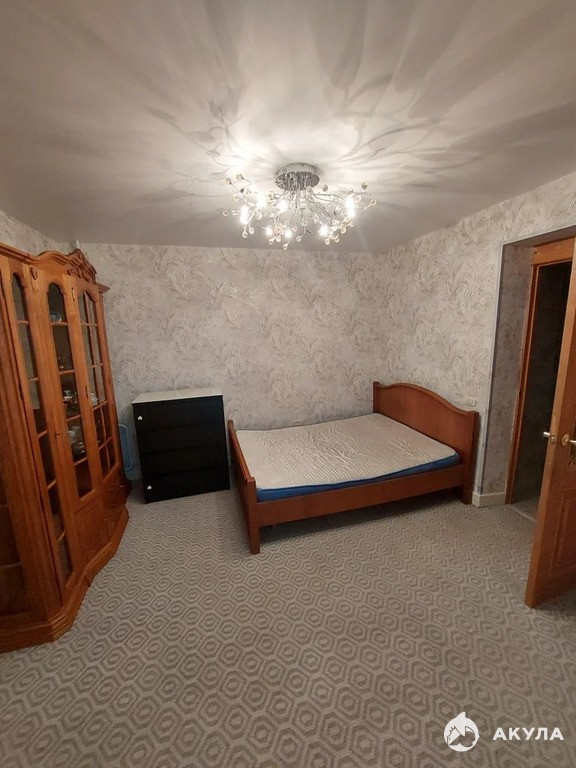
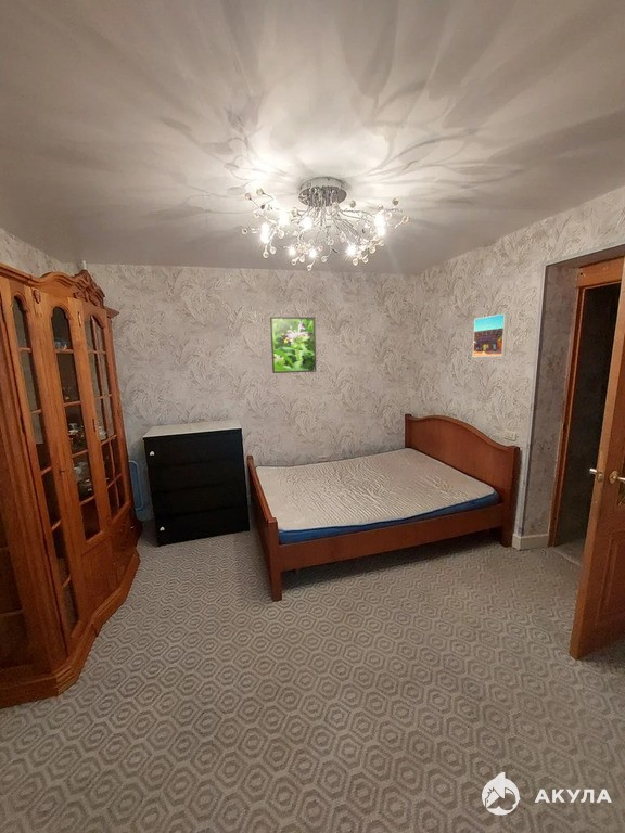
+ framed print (488, 336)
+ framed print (293, 345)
